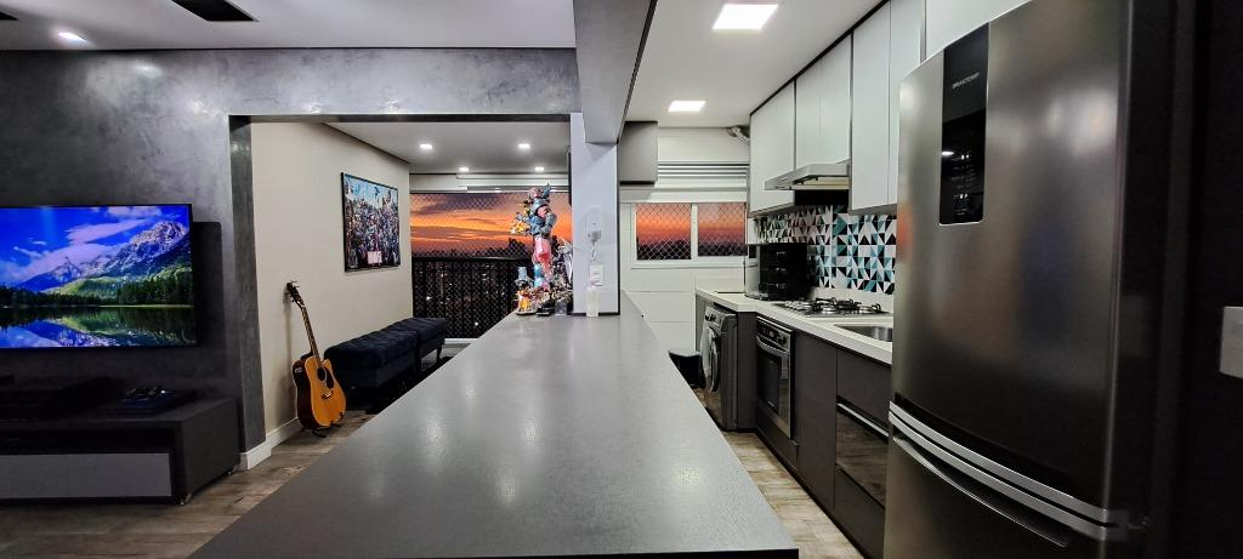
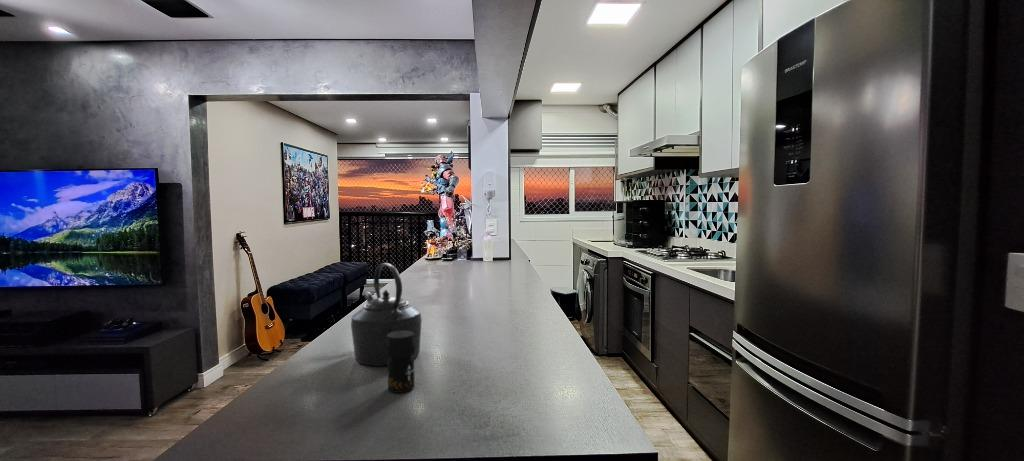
+ kettle (381, 306)
+ jar (400, 360)
